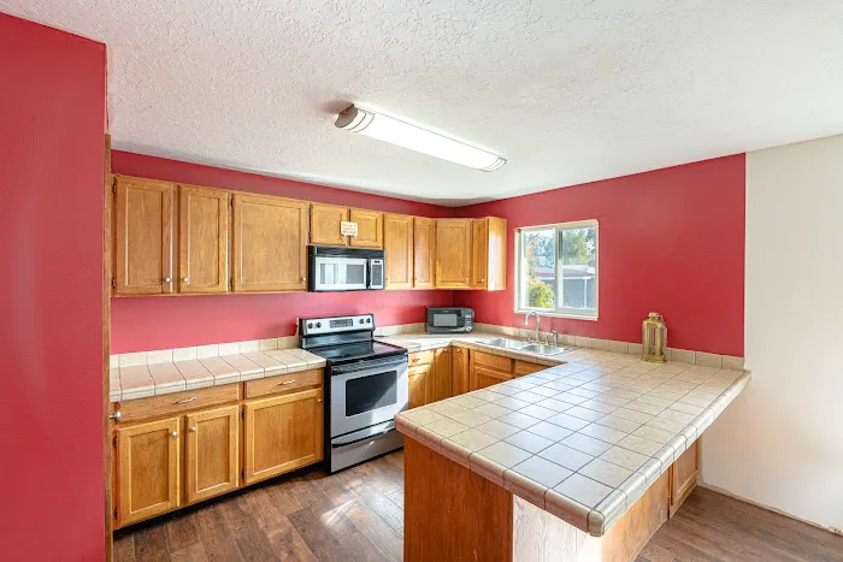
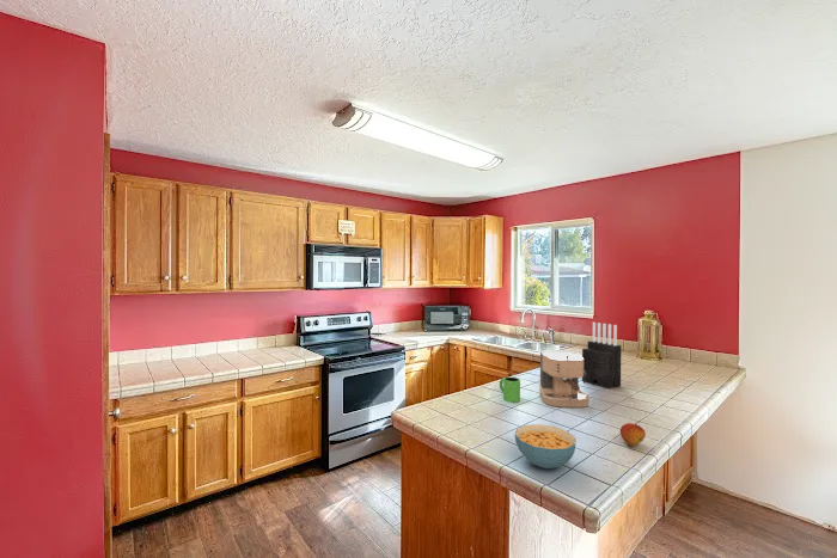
+ knife block (599, 354)
+ fruit (631, 434)
+ cereal bowl (544, 449)
+ mug (508, 388)
+ coffee maker (563, 376)
